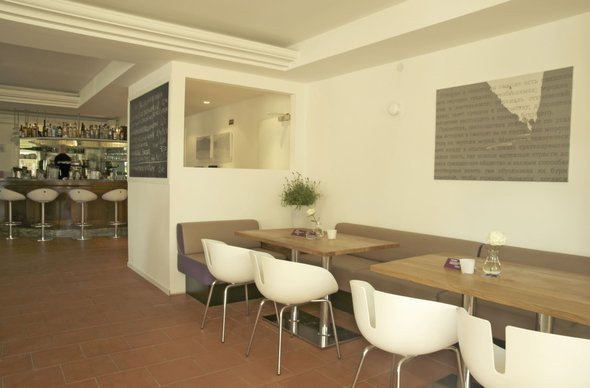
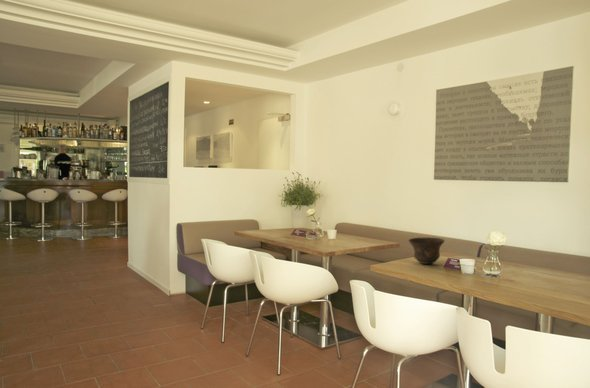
+ bowl (425, 251)
